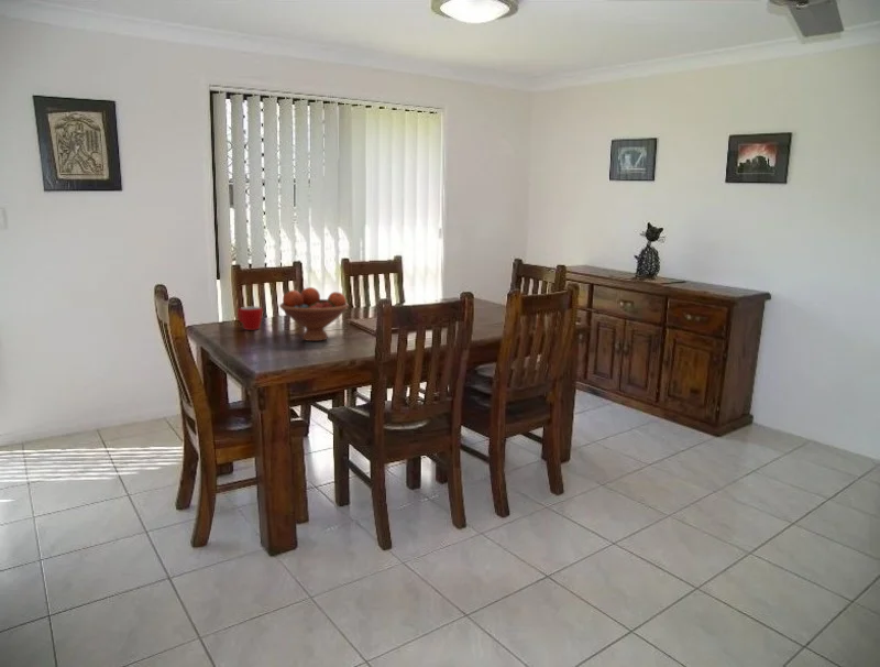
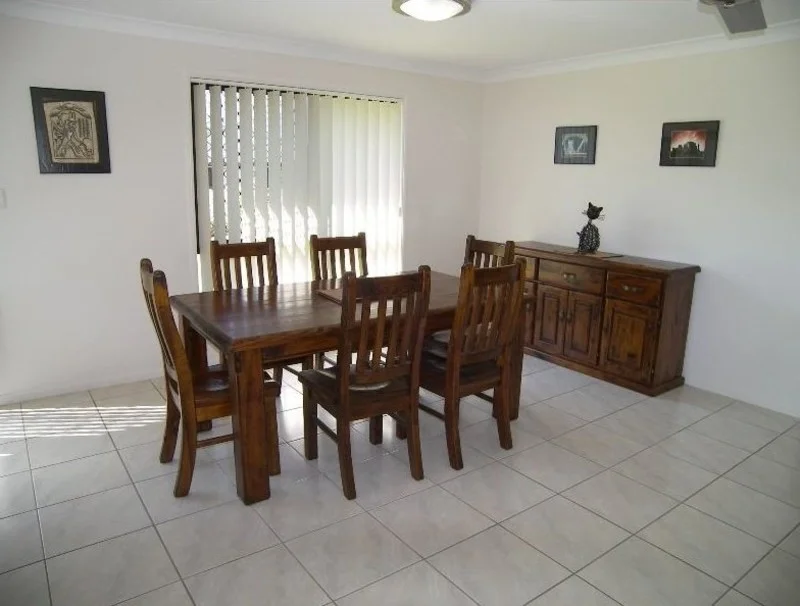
- mug (249, 317)
- fruit bowl (315, 315)
